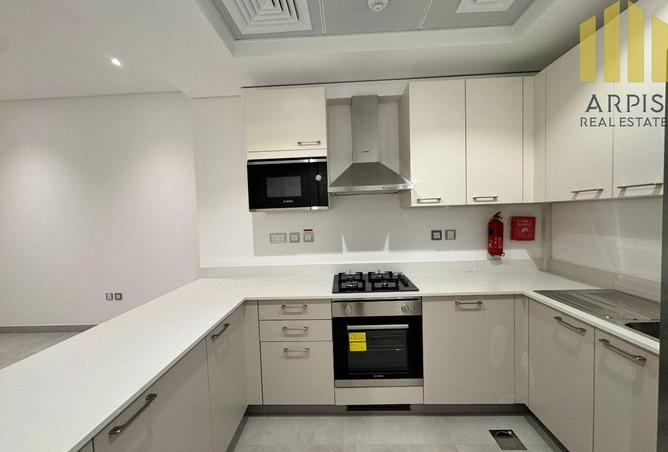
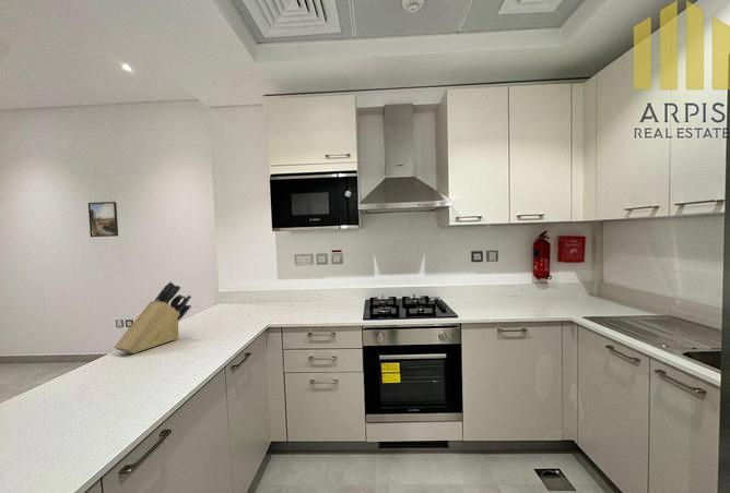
+ knife block (155, 313)
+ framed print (103, 219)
